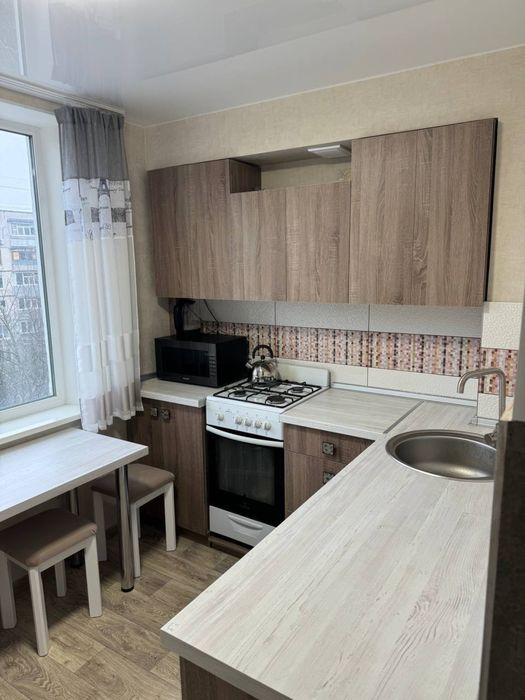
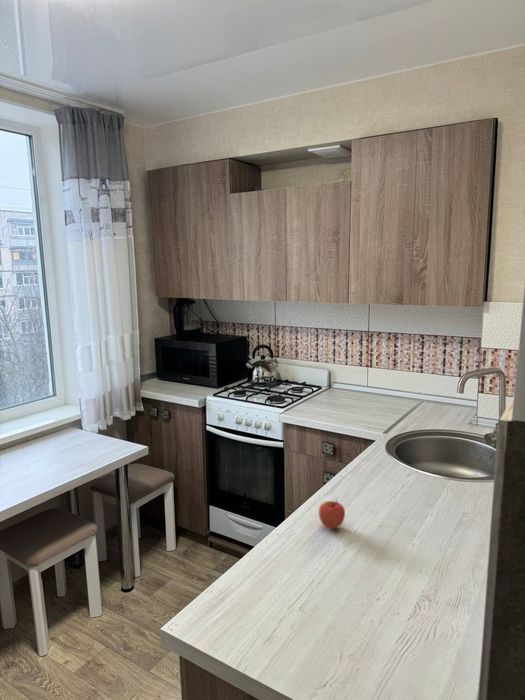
+ apple (331, 513)
